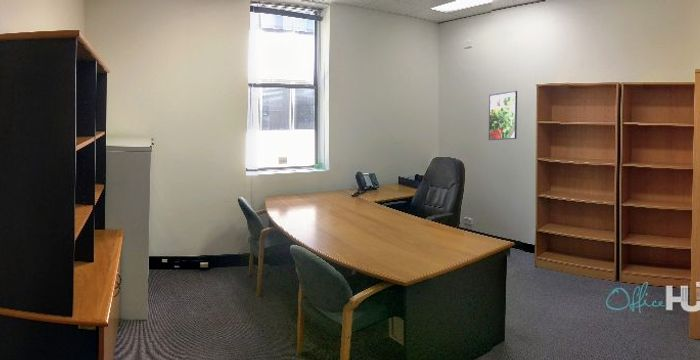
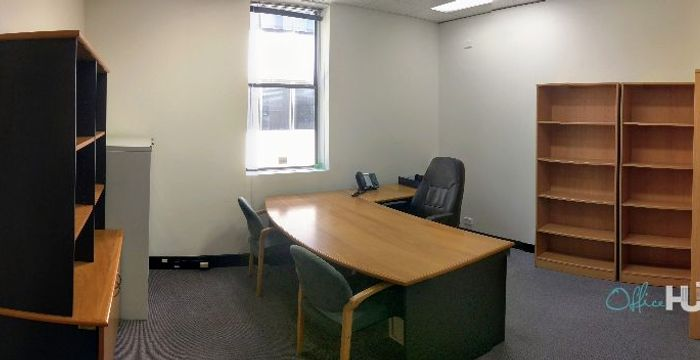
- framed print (502, 116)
